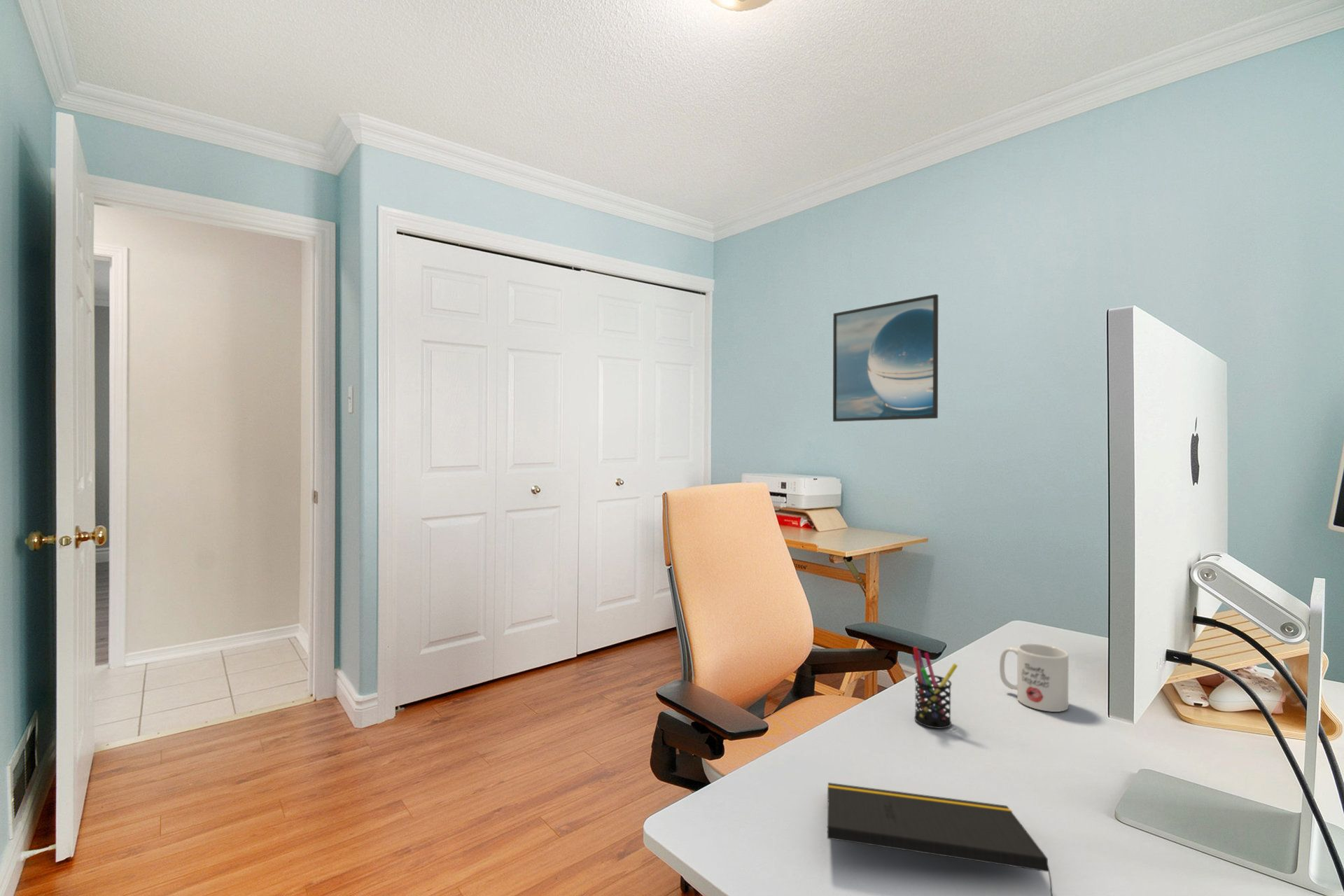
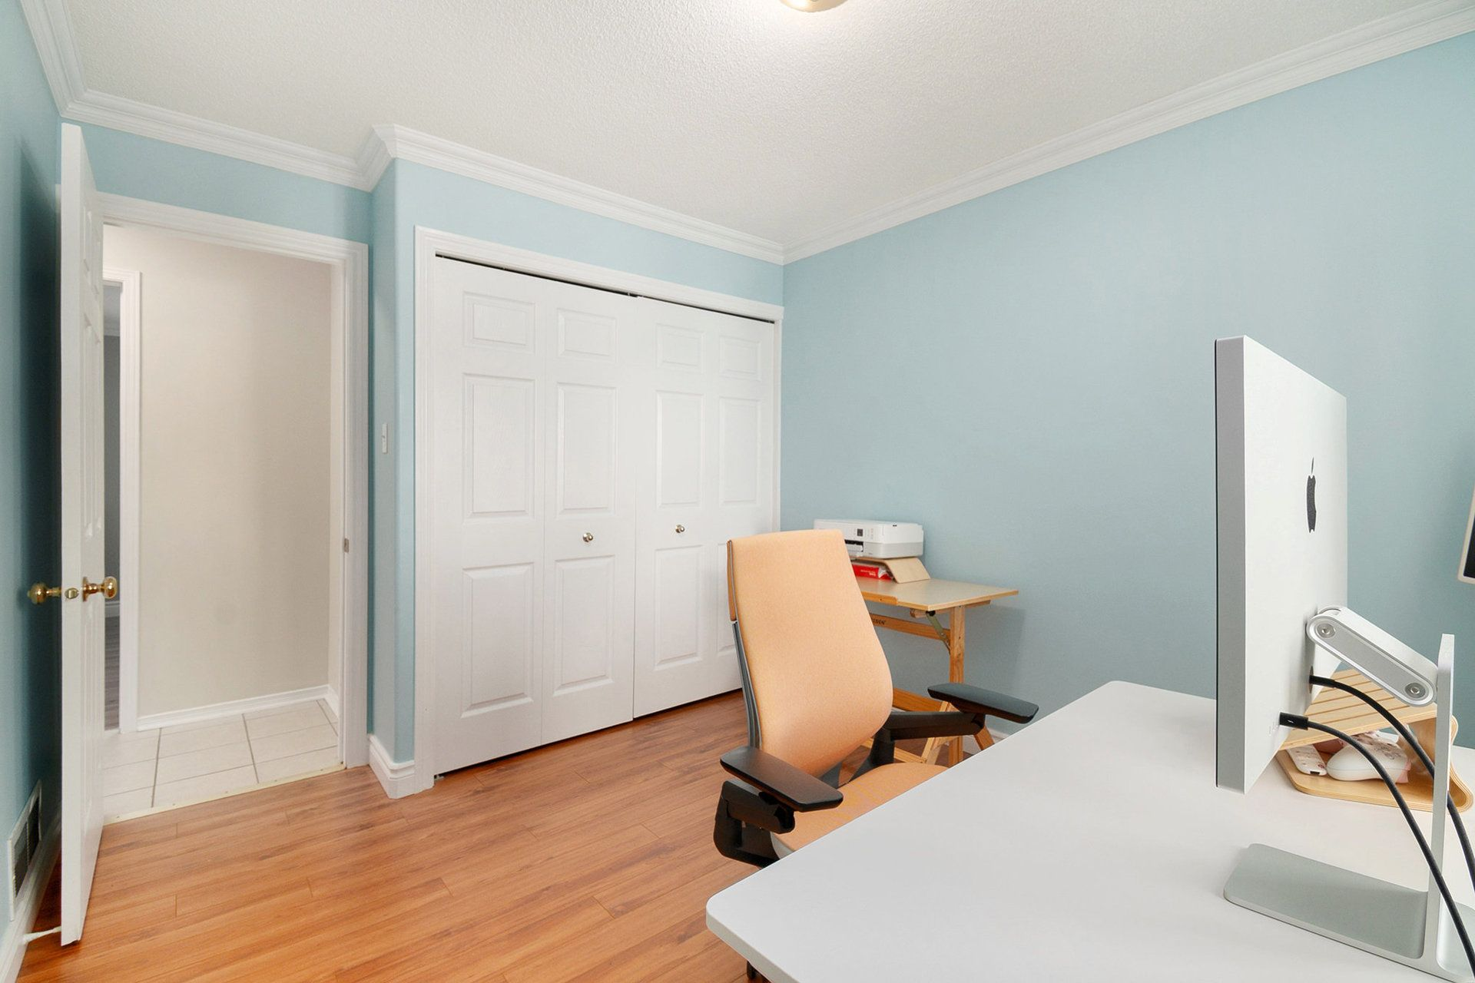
- notepad (923, 821)
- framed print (882, 362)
- pen holder (929, 686)
- mug (1032, 673)
